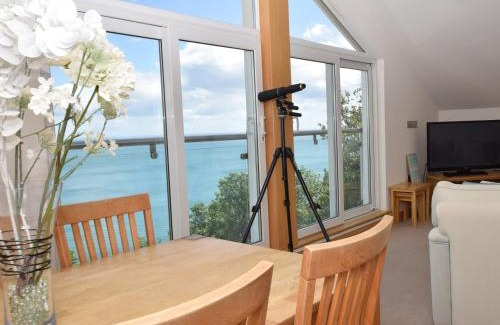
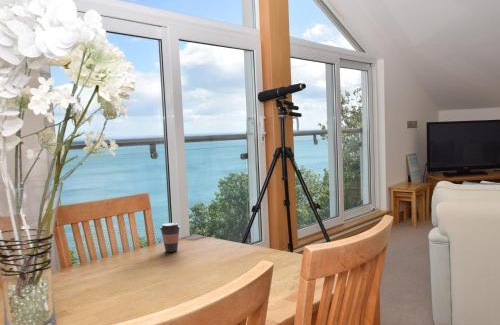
+ coffee cup (170, 237)
